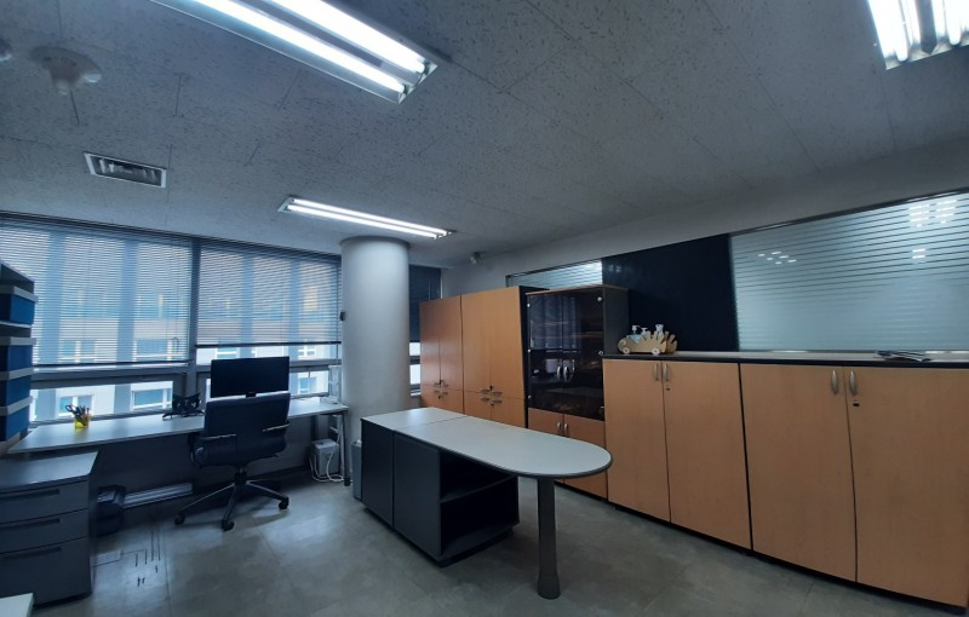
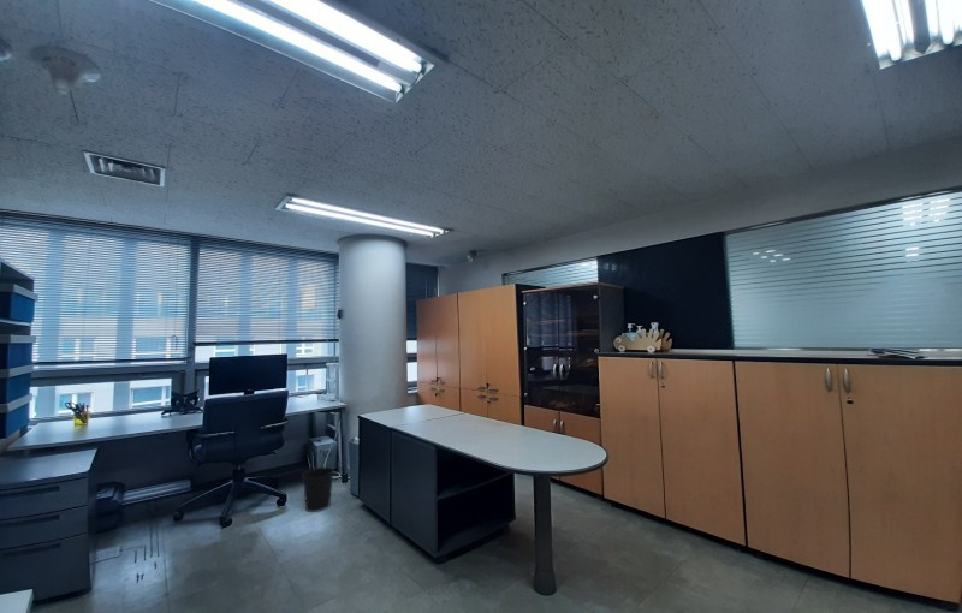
+ wastebasket (317, 489)
